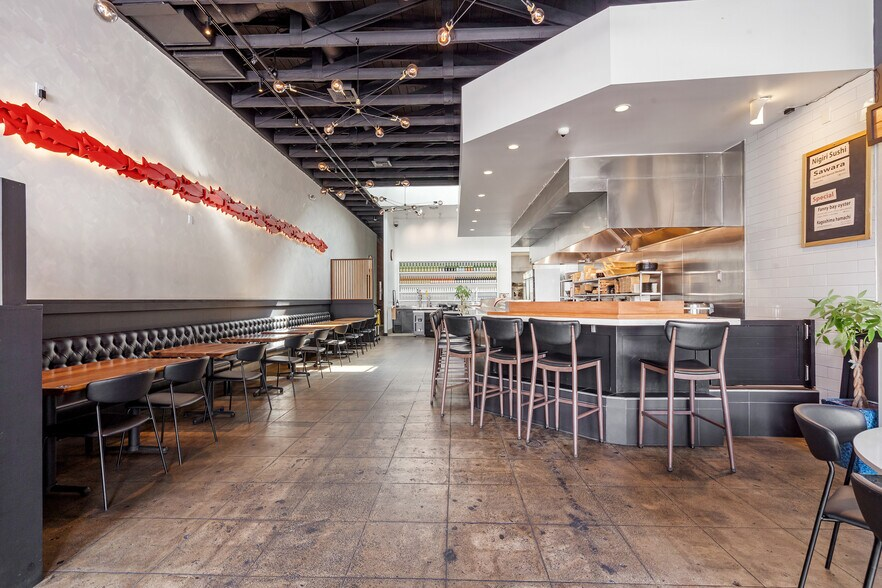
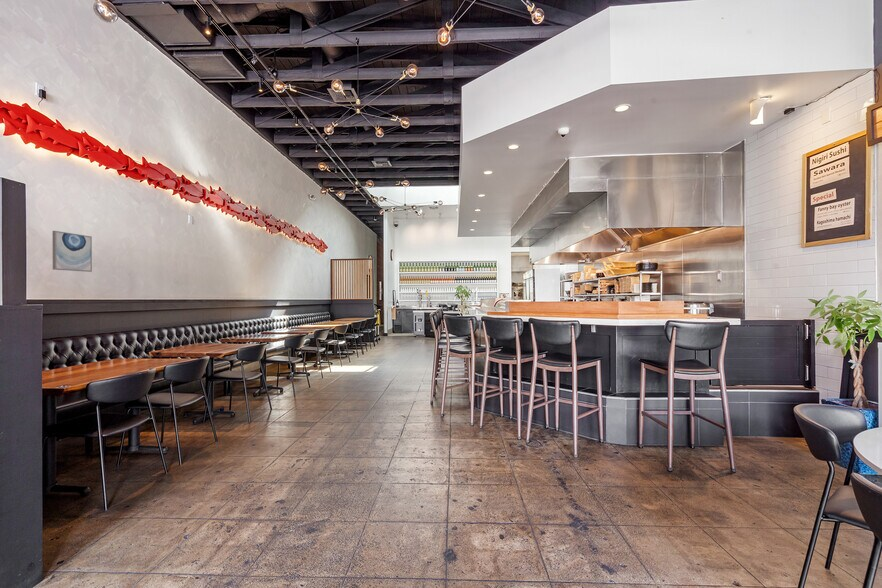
+ wall art (73, 252)
